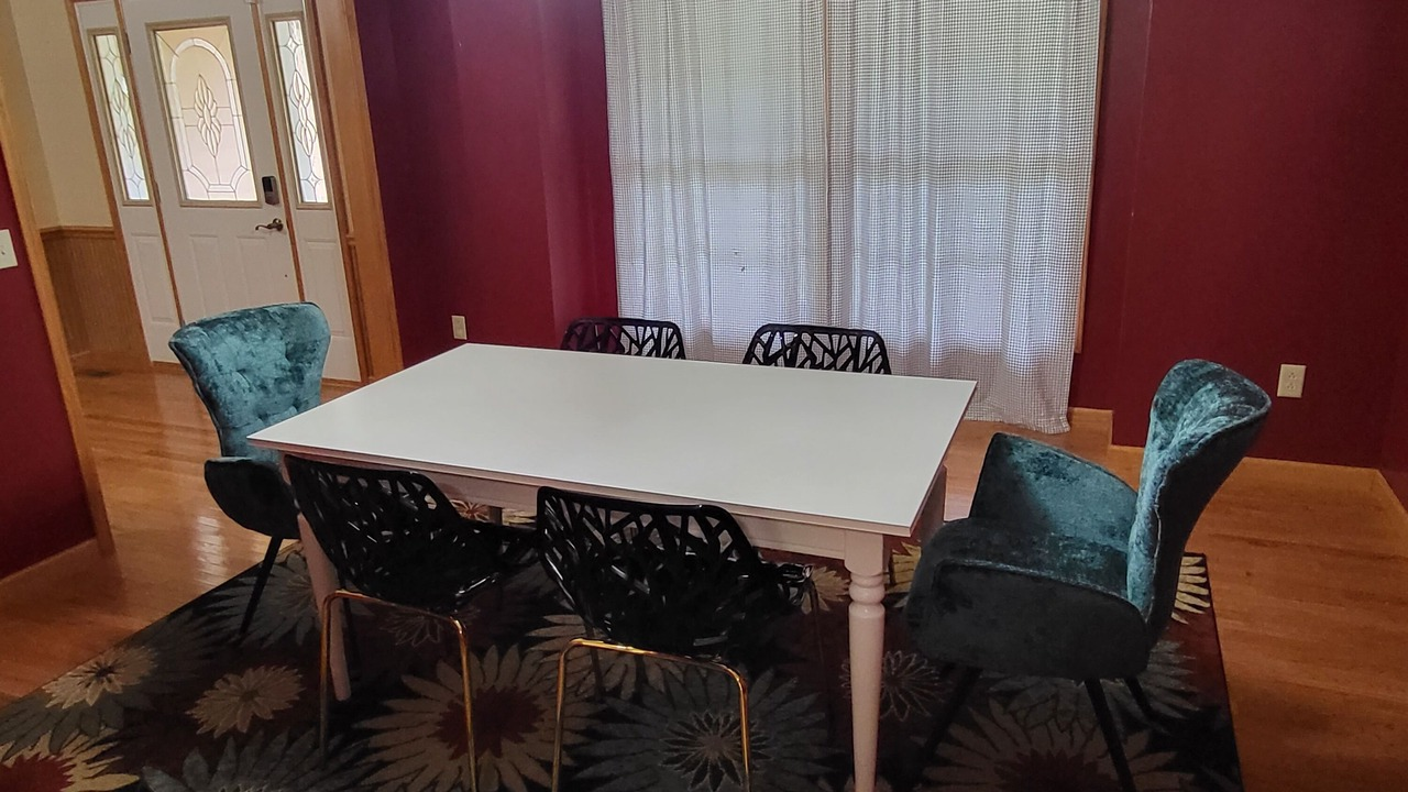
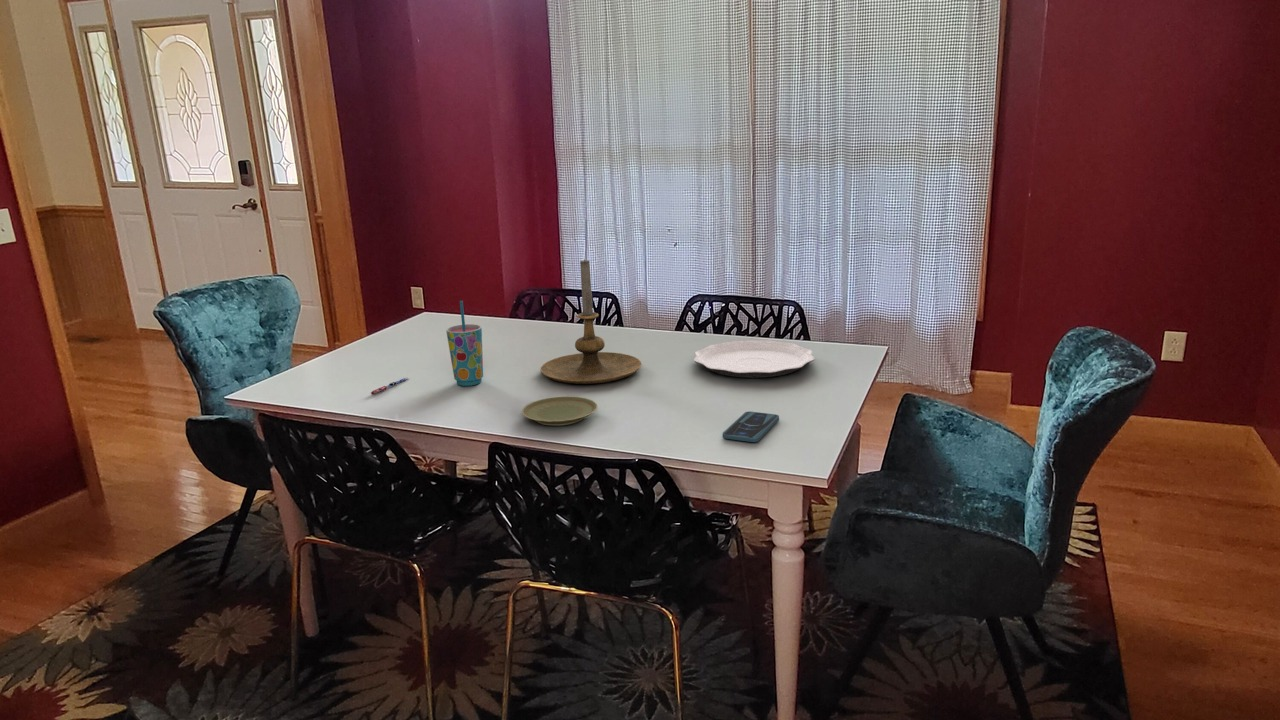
+ candle holder (588, 316)
+ plate (560, 412)
+ smartphone (751, 426)
+ plate (753, 359)
+ cup (465, 342)
+ pen (390, 384)
